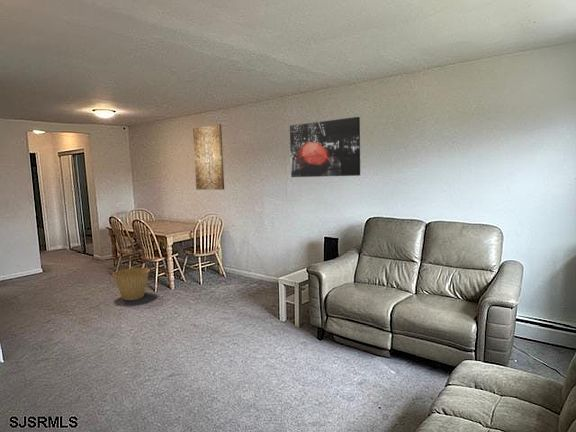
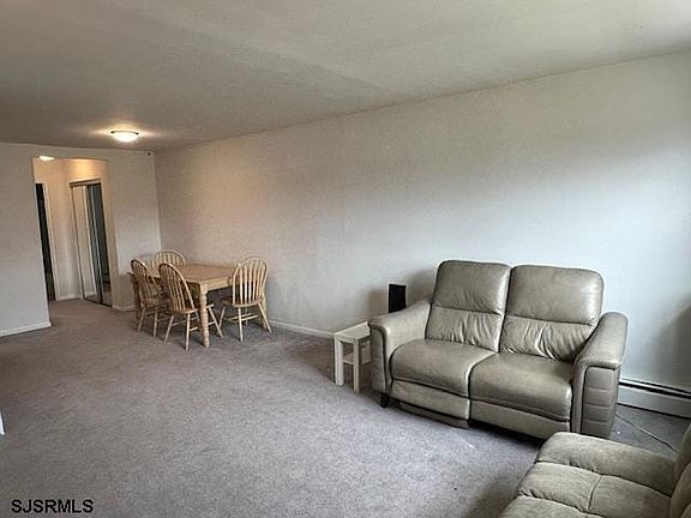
- basket (132, 284)
- wall art (323, 149)
- wall art (208, 158)
